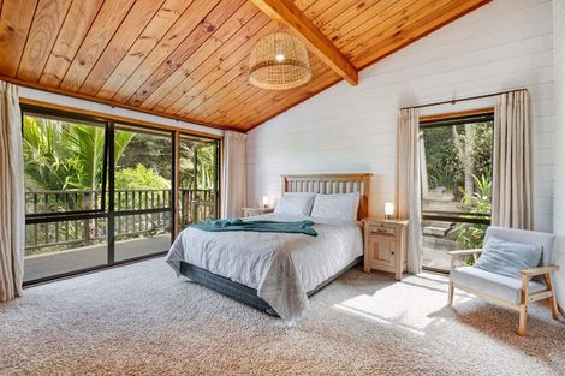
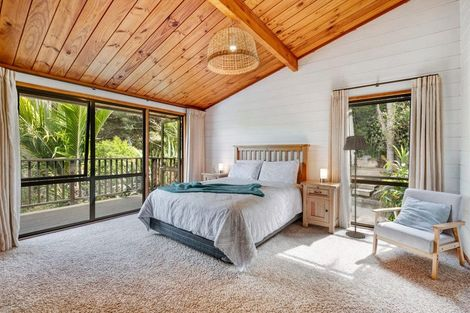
+ floor lamp (355, 185)
